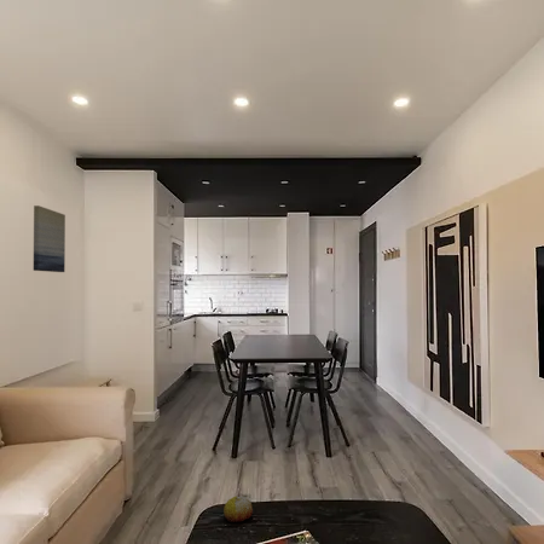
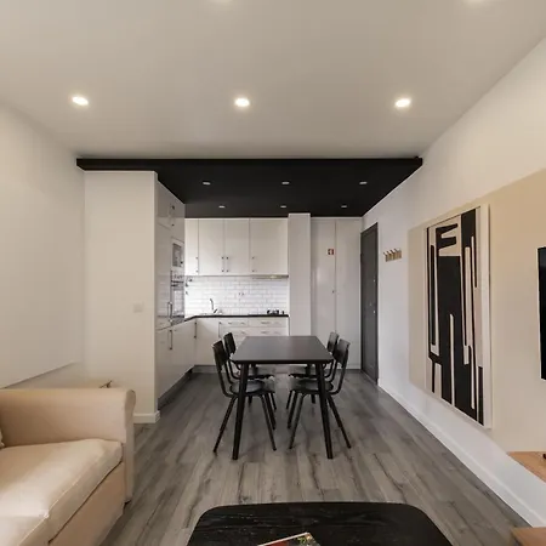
- fruit (238, 507)
- wall art (50, 241)
